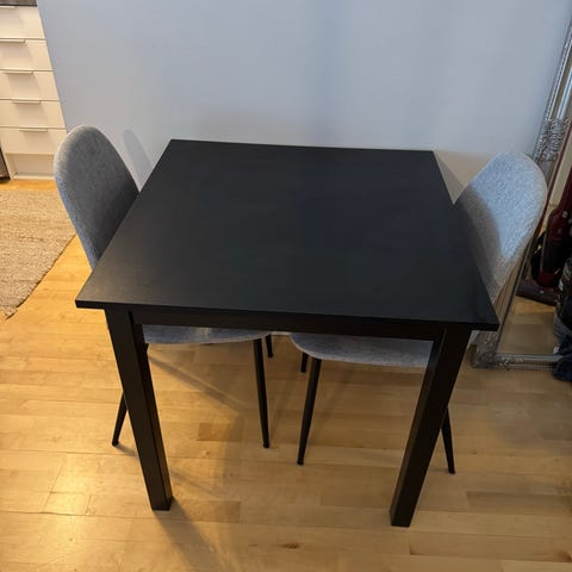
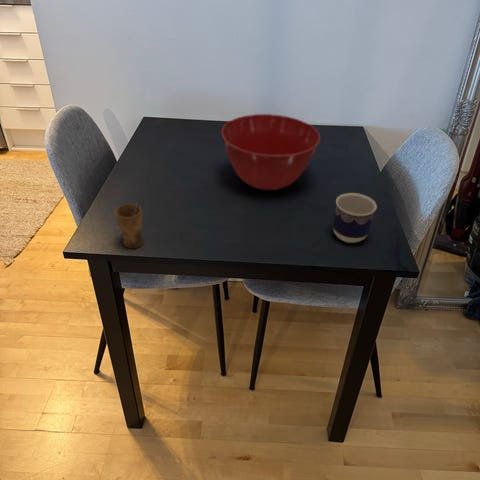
+ mixing bowl (269, 156)
+ cup (352, 217)
+ cup (130, 223)
